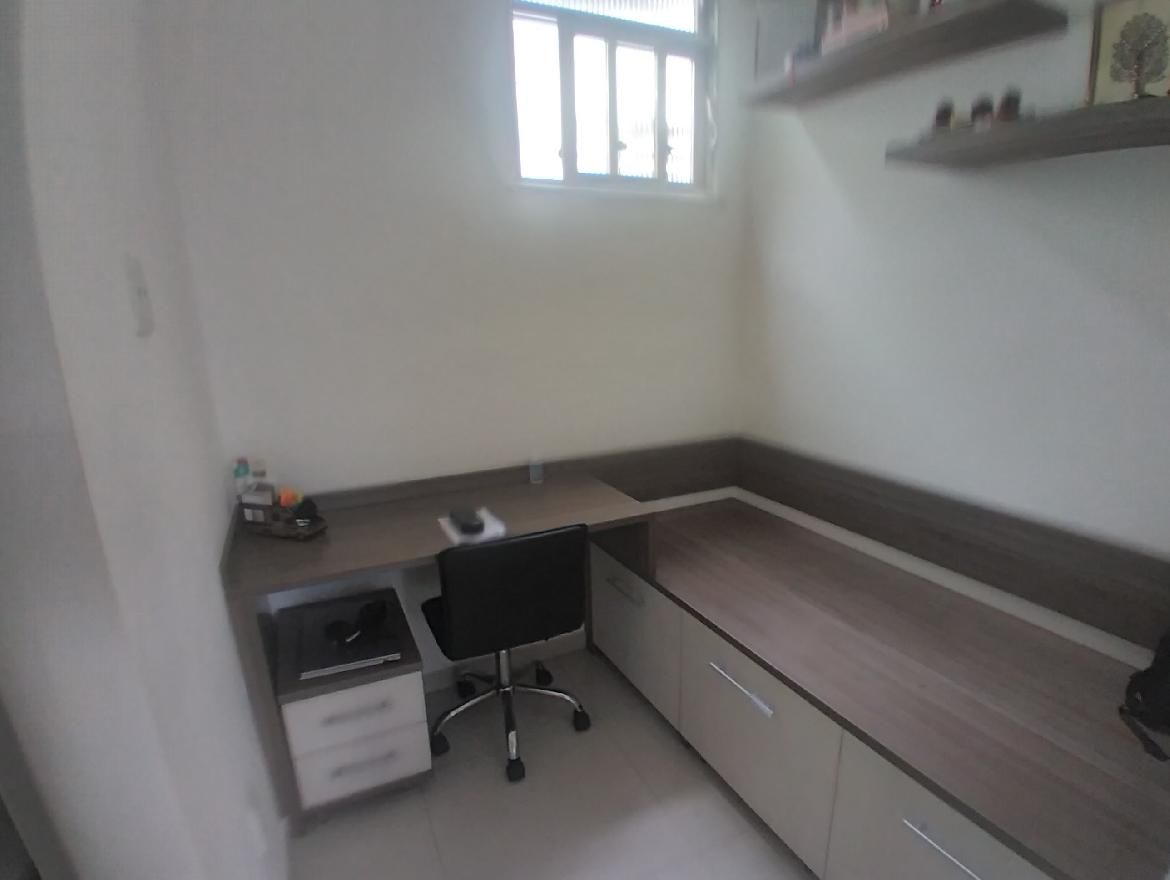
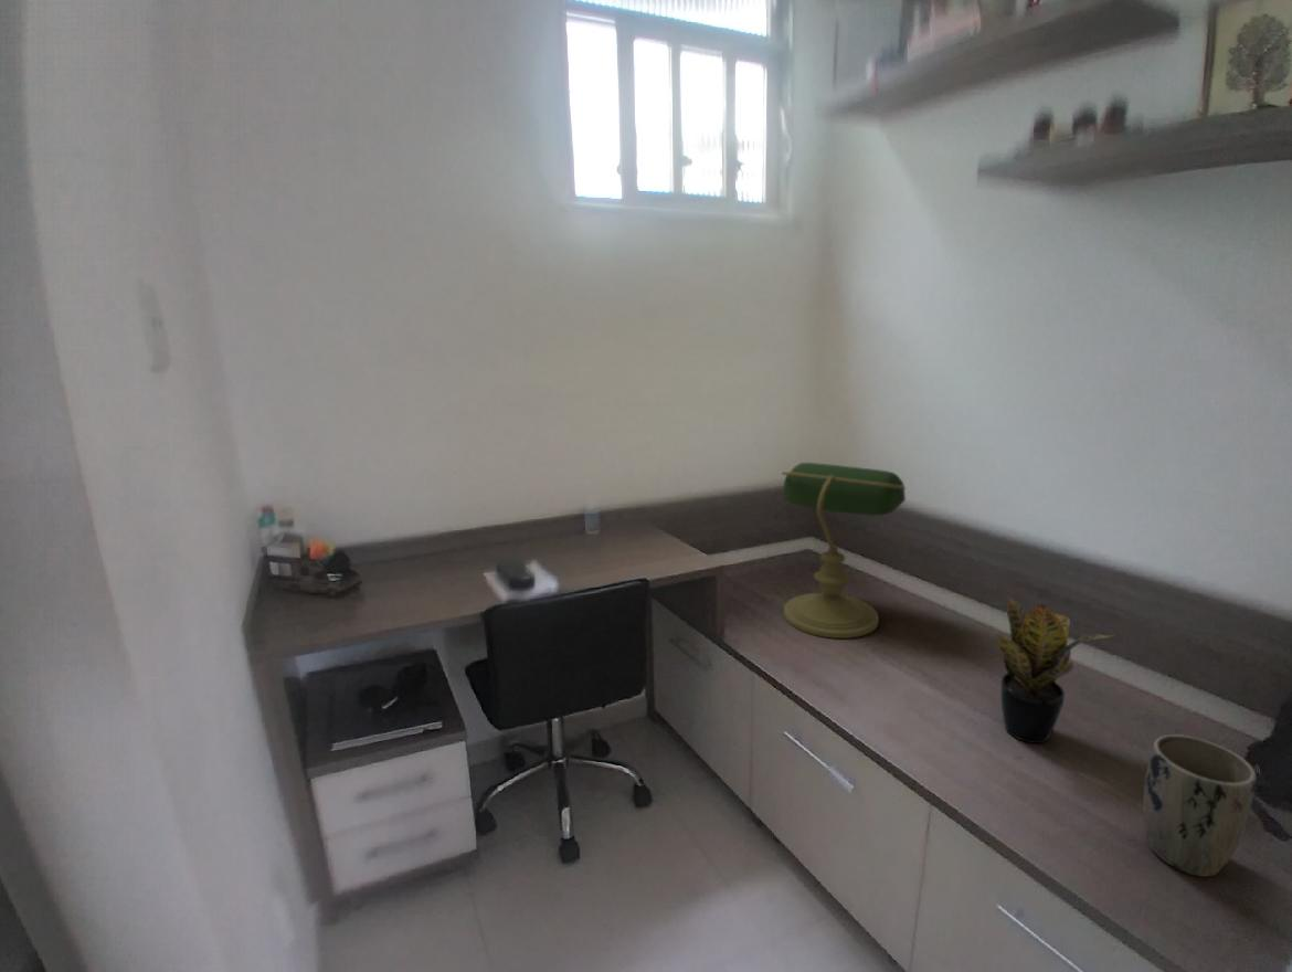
+ desk lamp (836, 547)
+ plant pot (1192, 806)
+ potted plant (1037, 663)
